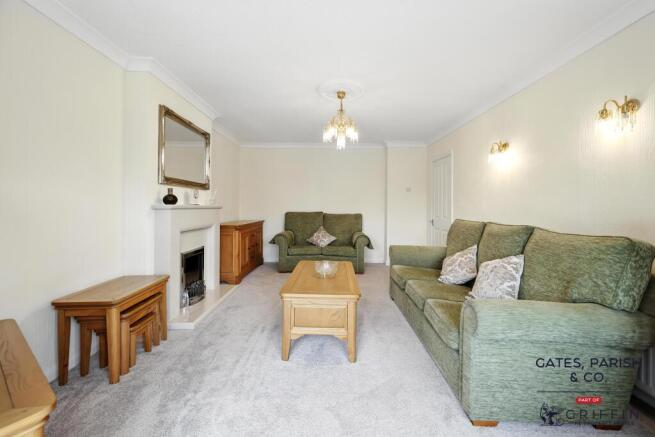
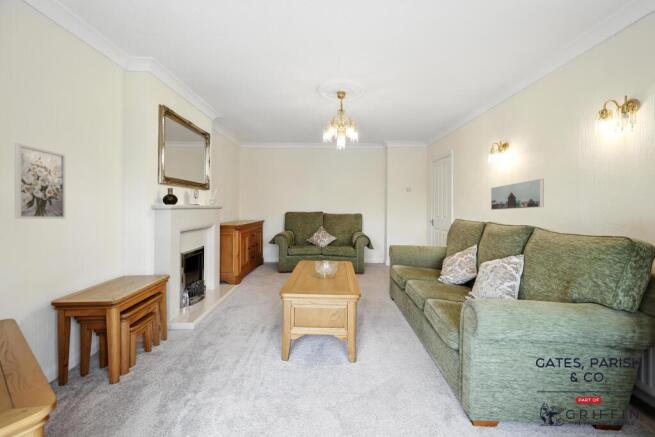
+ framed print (514, 196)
+ wall art (41, 184)
